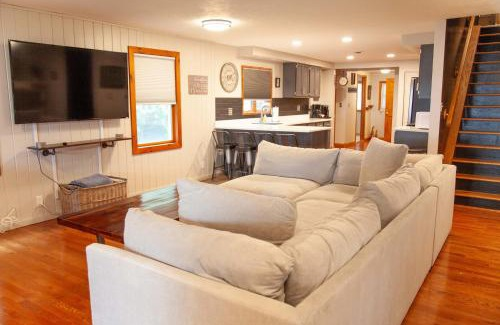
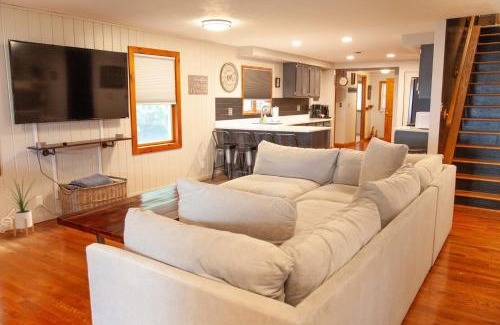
+ house plant (22, 204)
